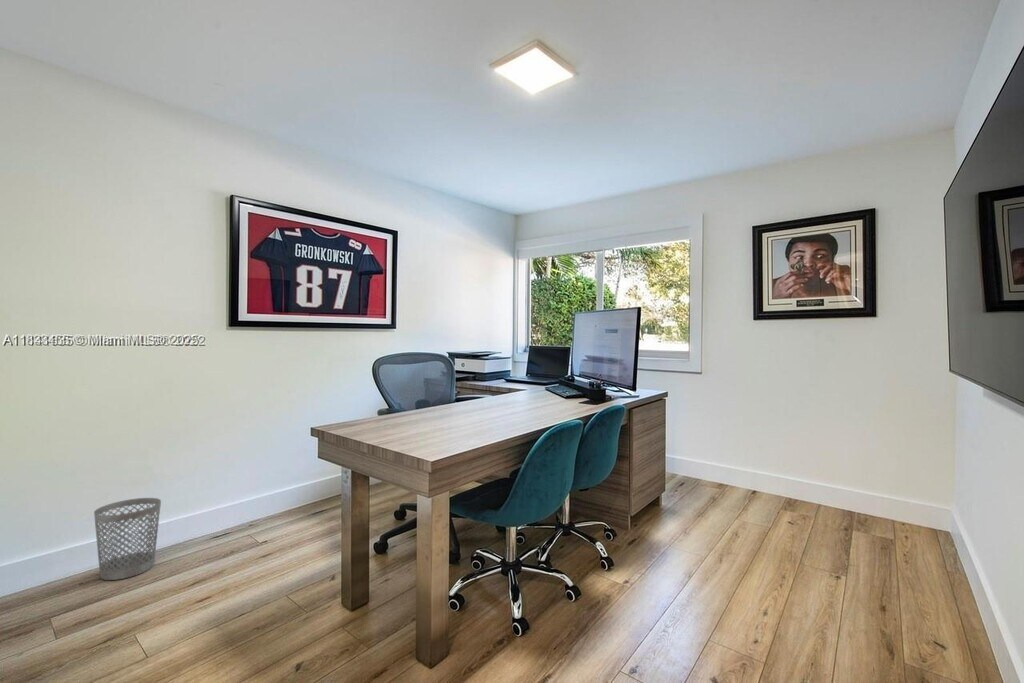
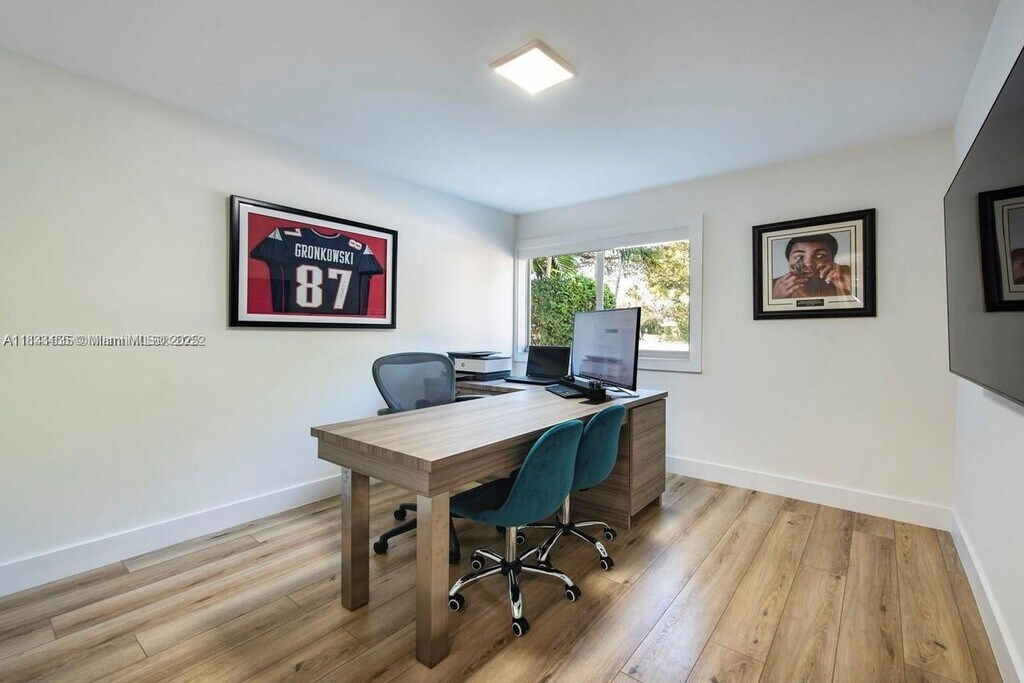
- wastebasket (128, 537)
